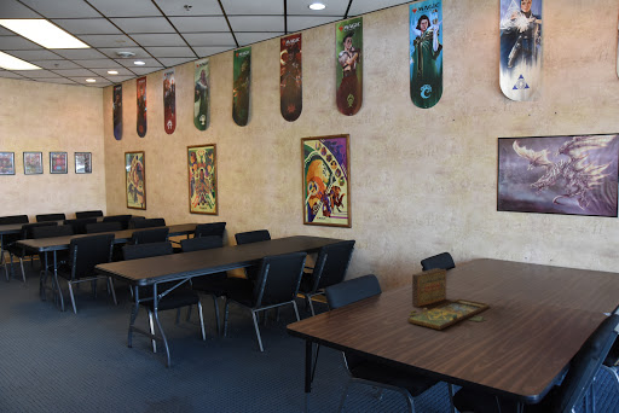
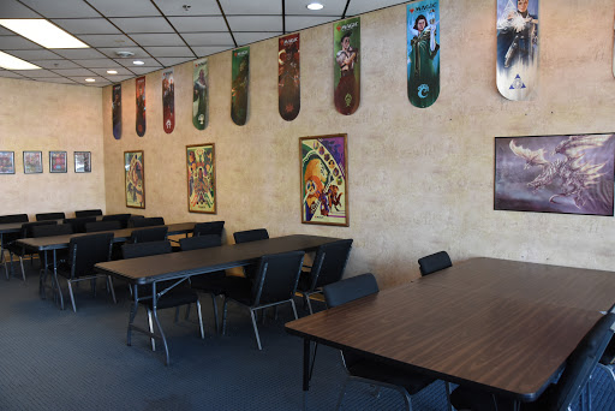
- board game (445, 296)
